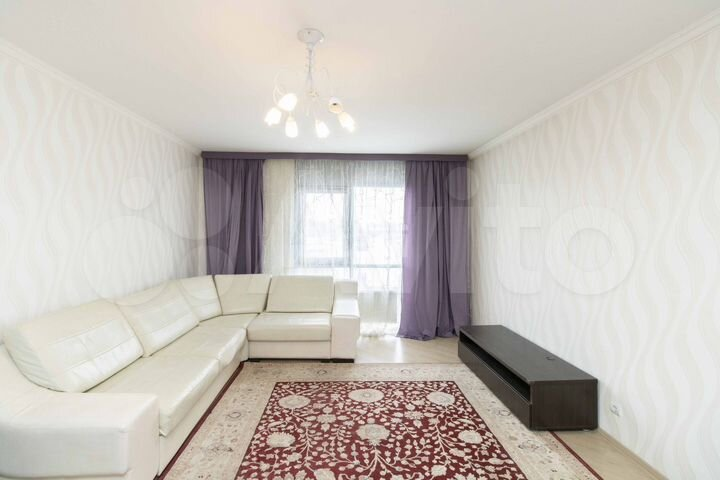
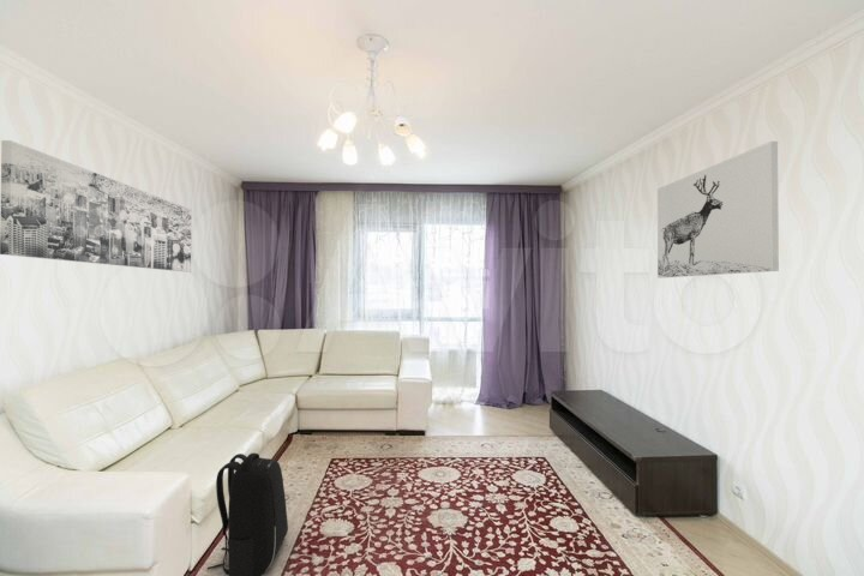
+ backpack (247, 506)
+ wall art (706, 222)
+ wall art (124, 224)
